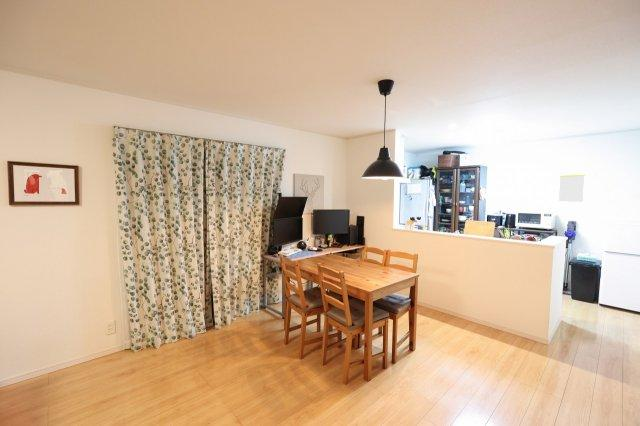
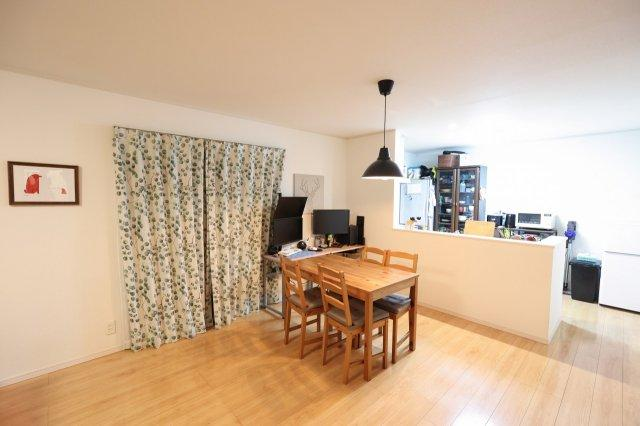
- calendar (571, 185)
